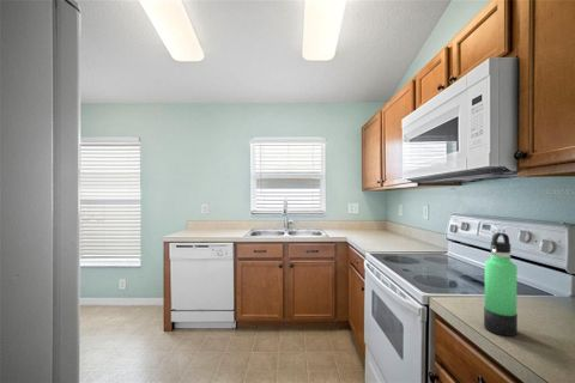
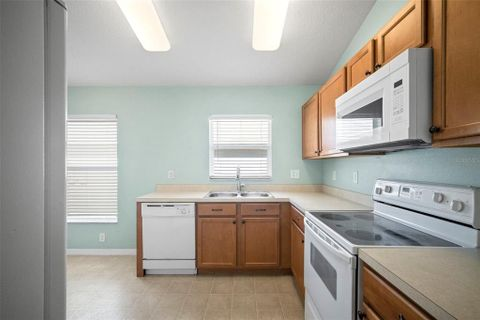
- thermos bottle (500, 280)
